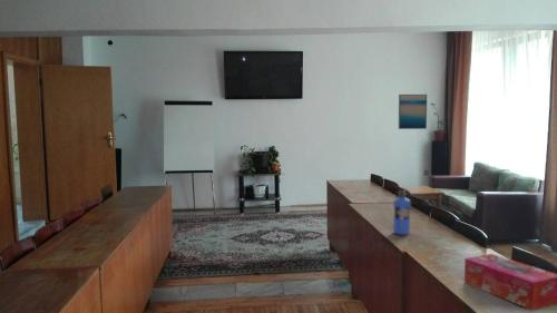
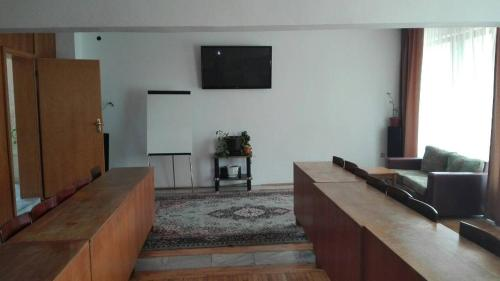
- wall art (412, 111)
- tissue box (509, 278)
- water bottle (401, 211)
